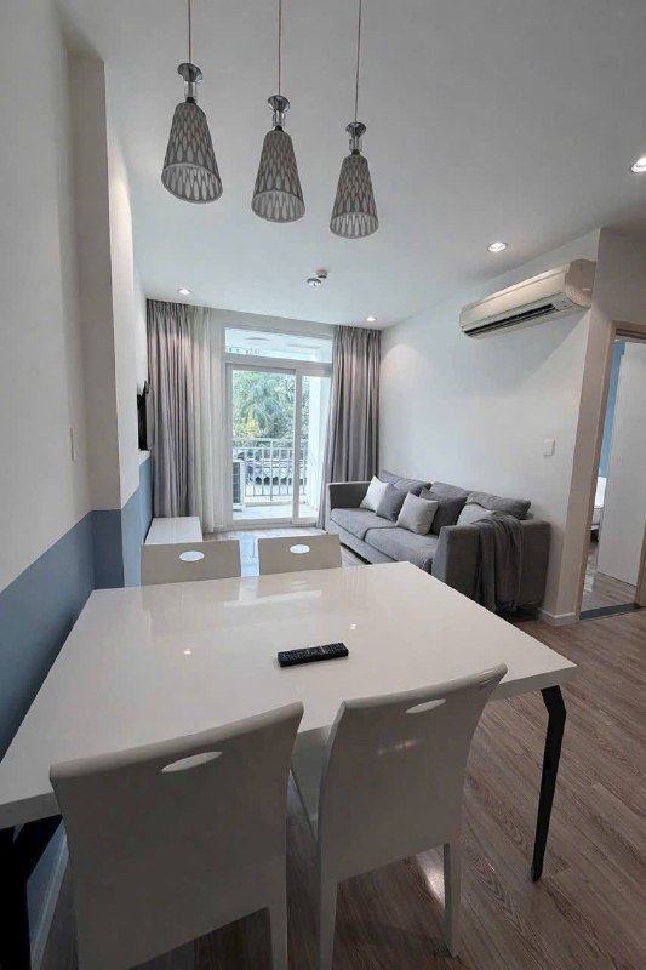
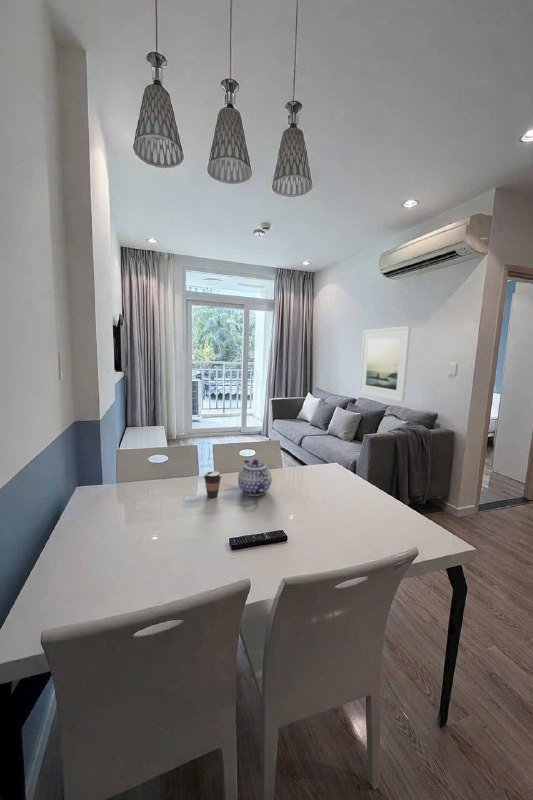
+ teapot (254, 475)
+ coffee cup (212, 484)
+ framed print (382, 363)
